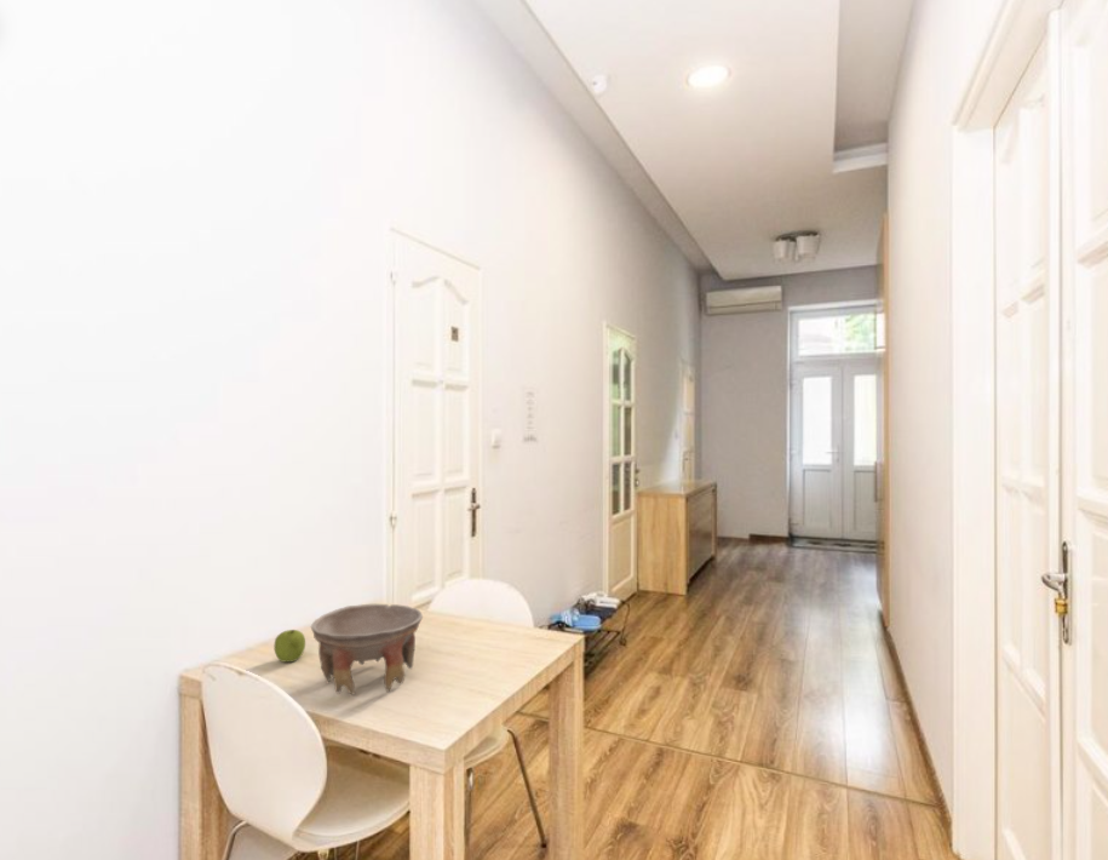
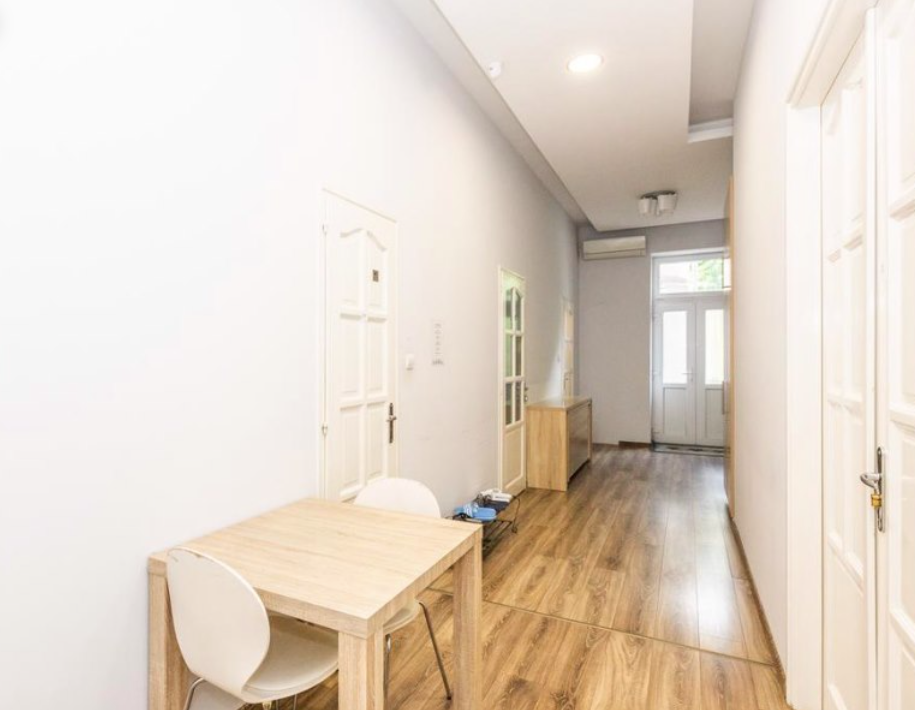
- fruit (289, 643)
- bowl (368, 648)
